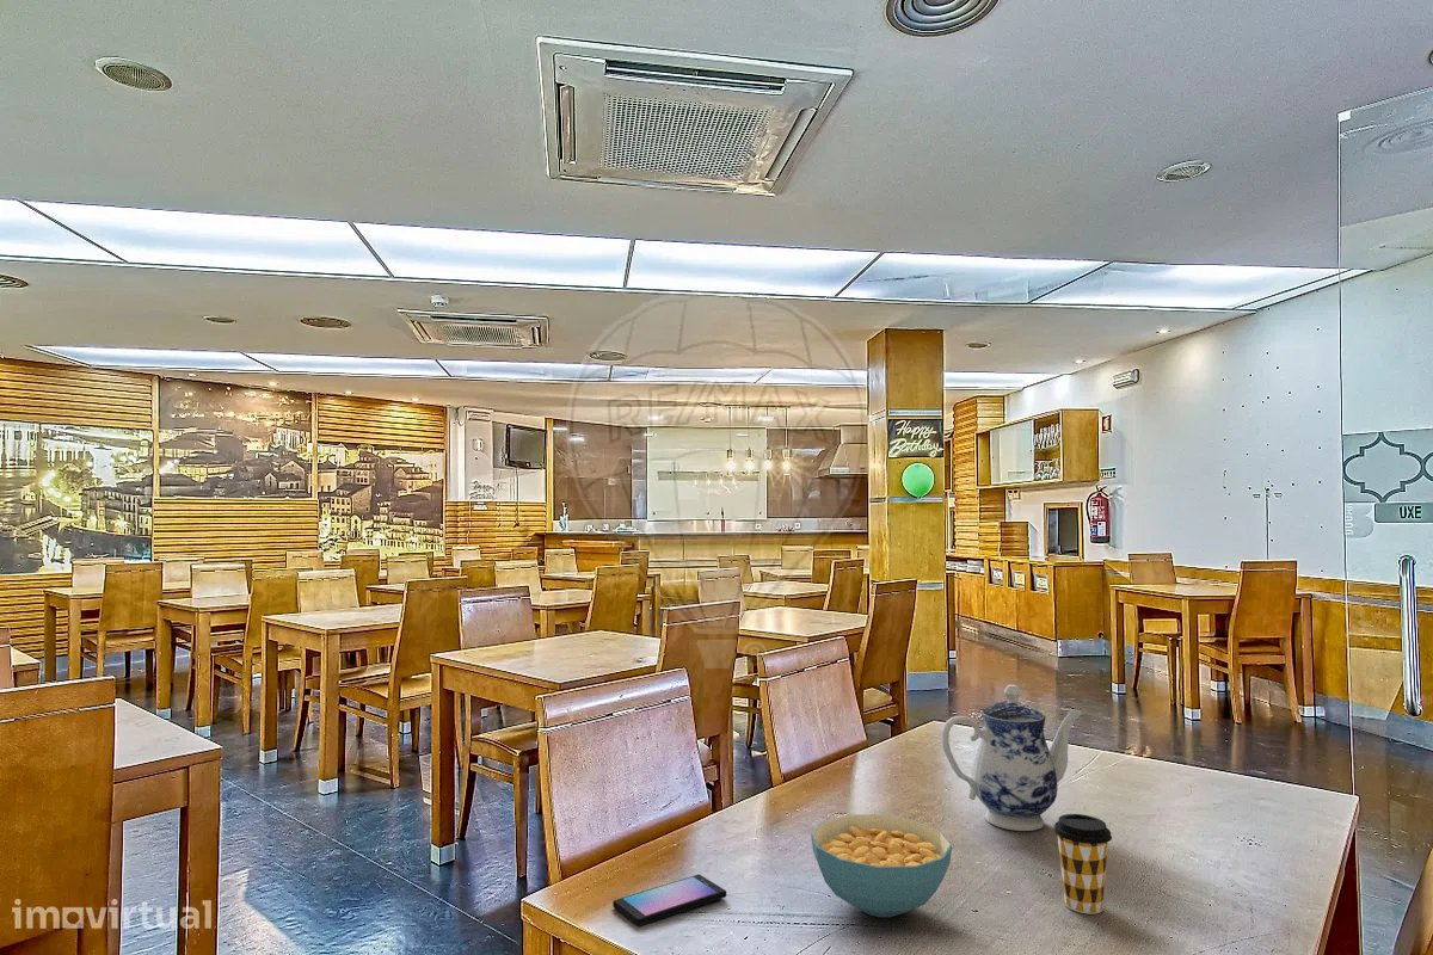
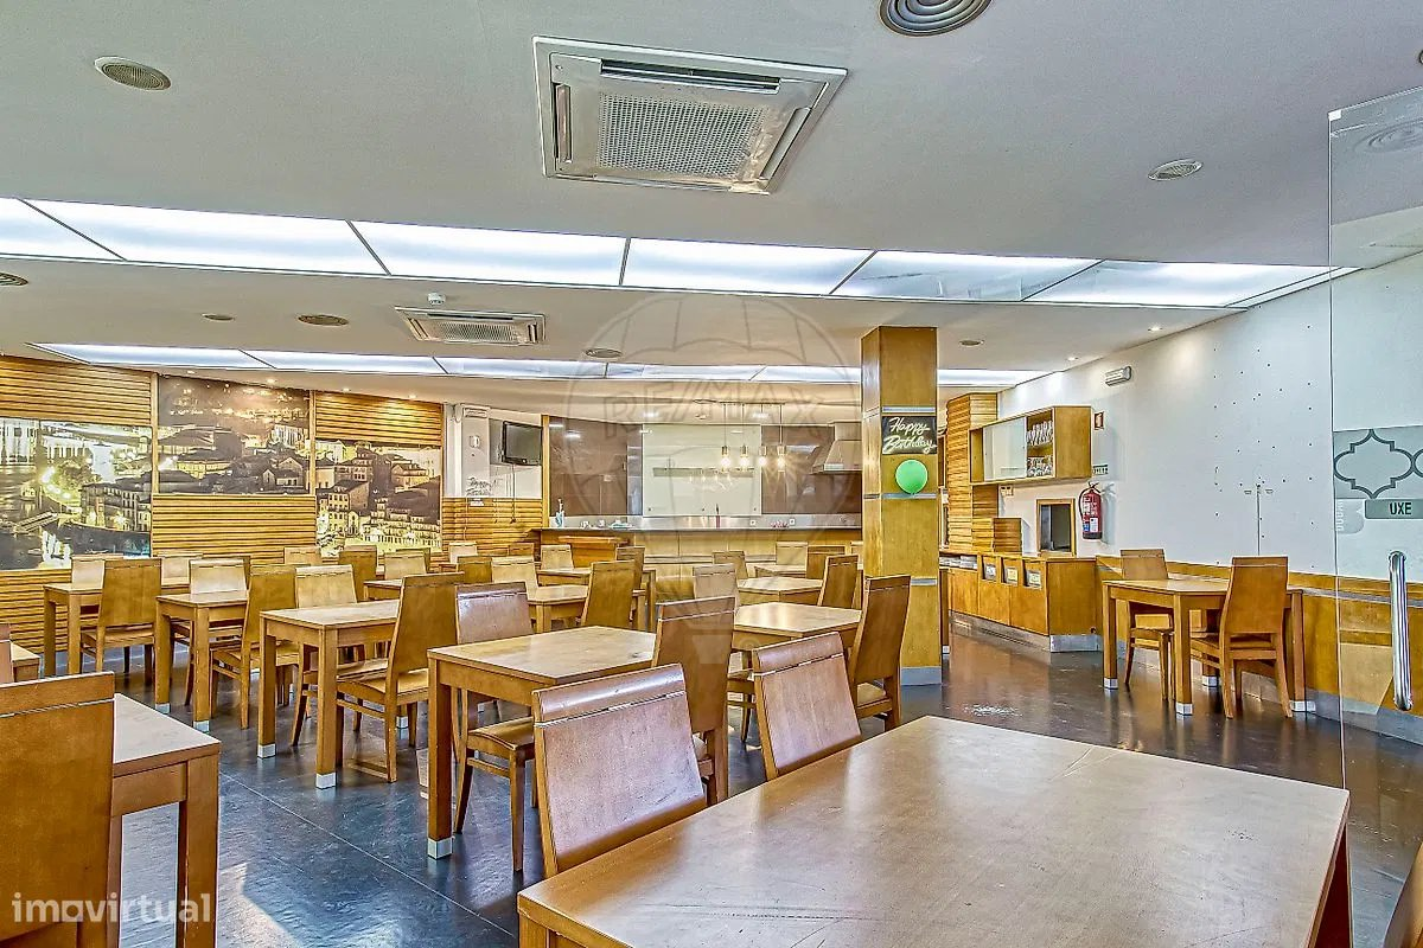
- coffee cup (1082, 863)
- cereal bowl (880, 873)
- teapot (1013, 752)
- smartphone (670, 898)
